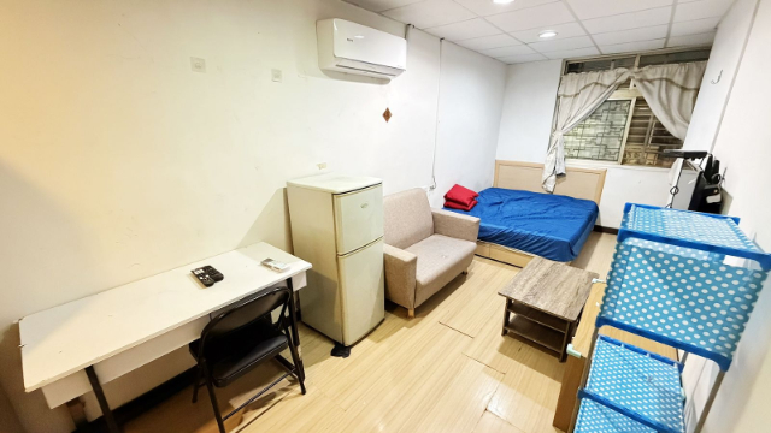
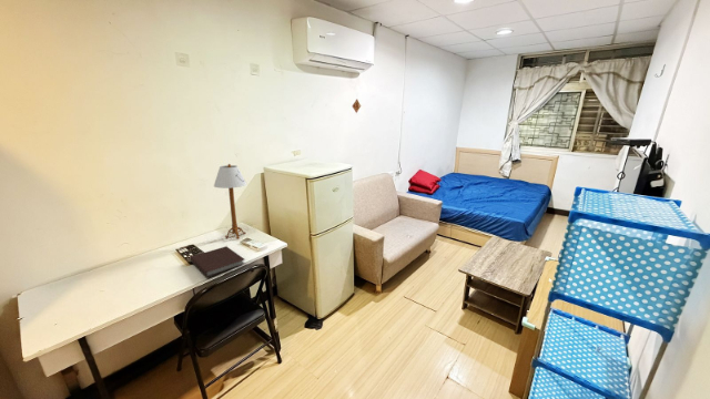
+ table lamp (232, 201)
+ notebook (217, 260)
